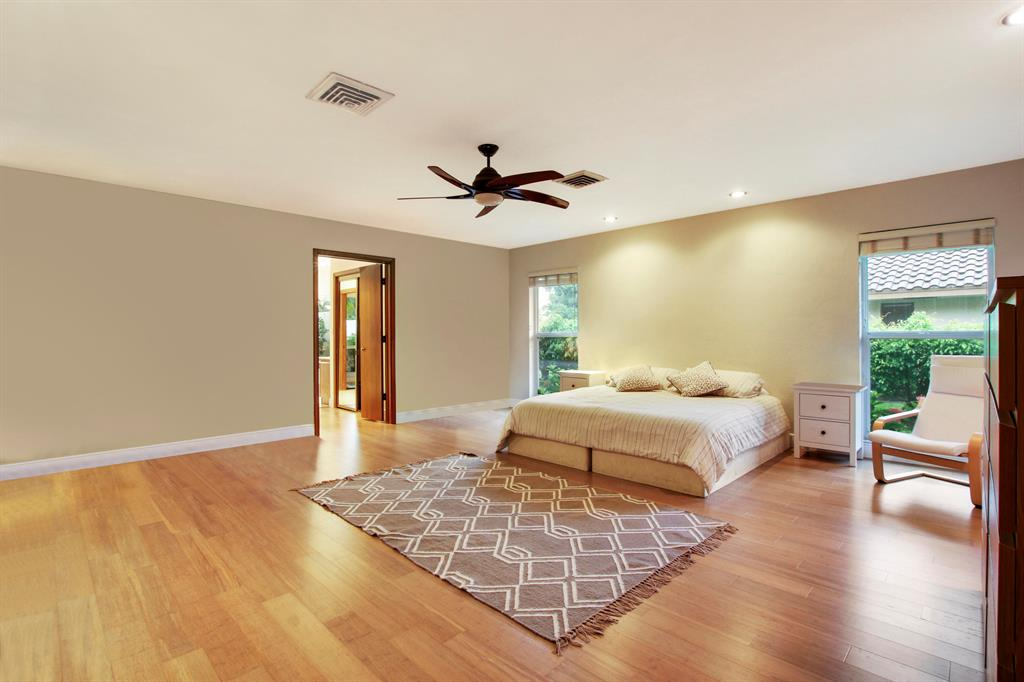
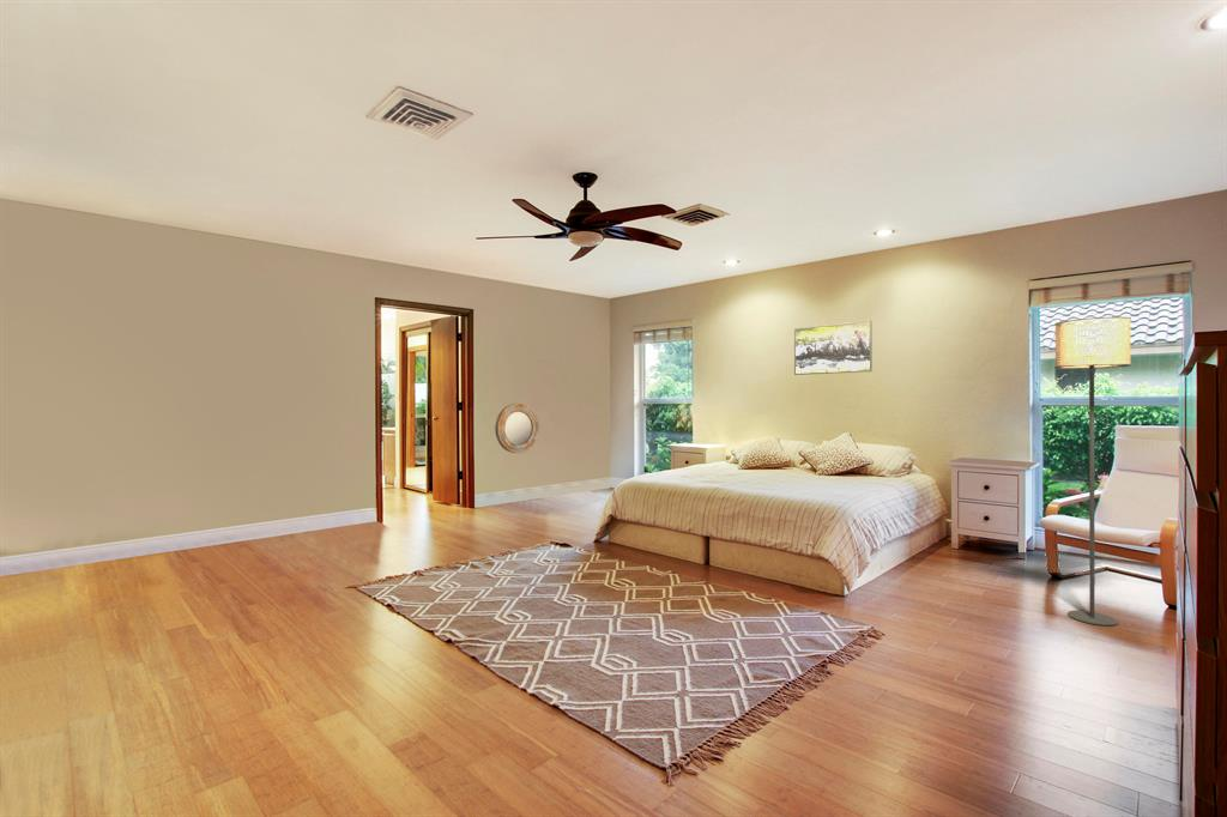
+ floor lamp (1092, 470)
+ home mirror (518, 428)
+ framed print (830, 349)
